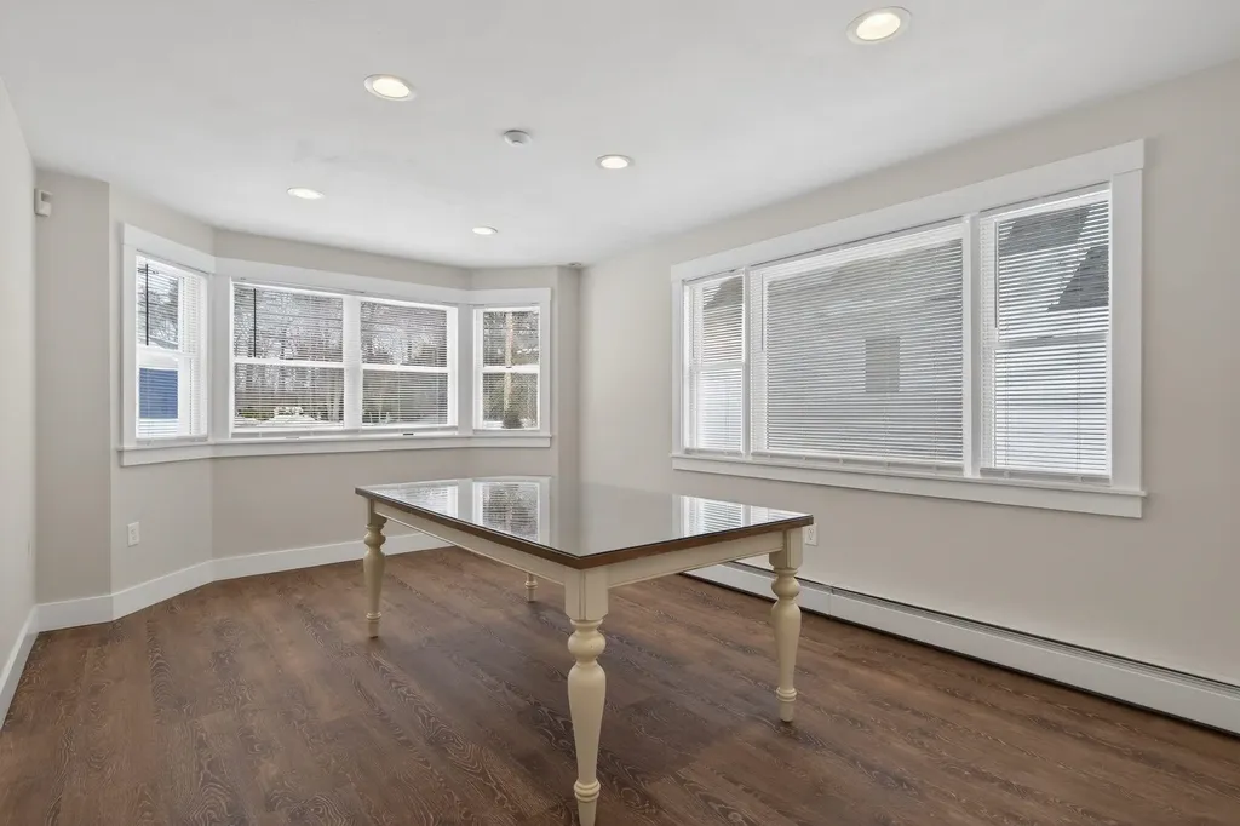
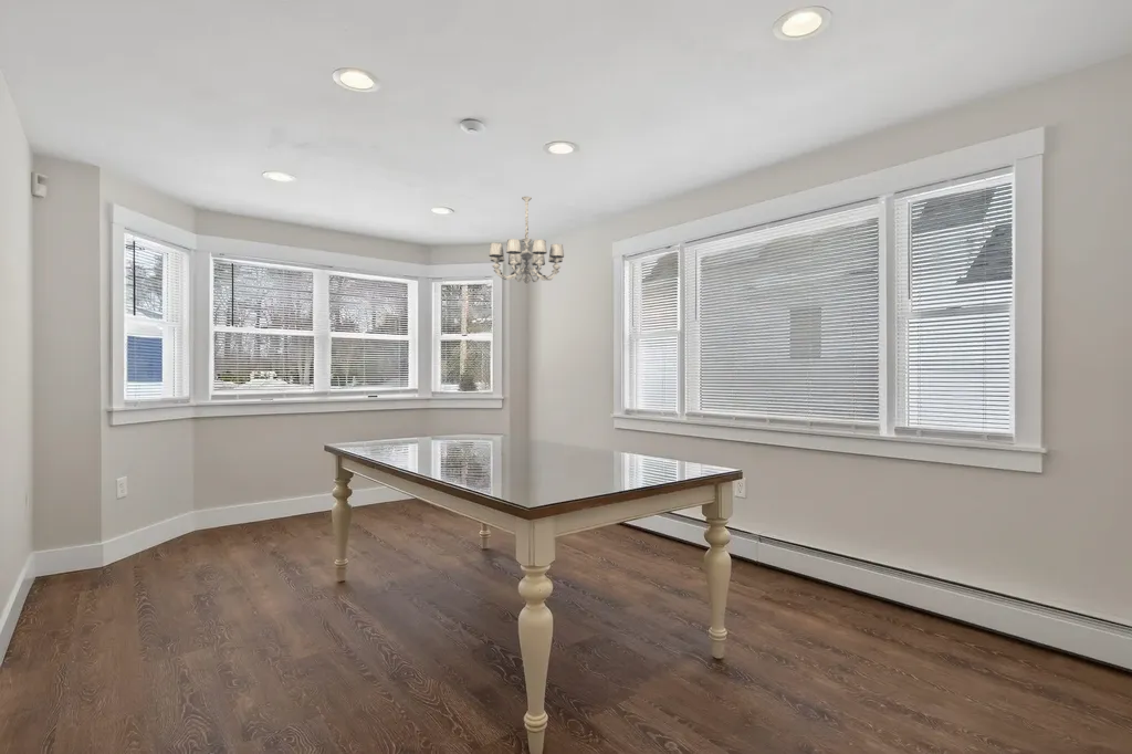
+ chandelier (526, 242)
